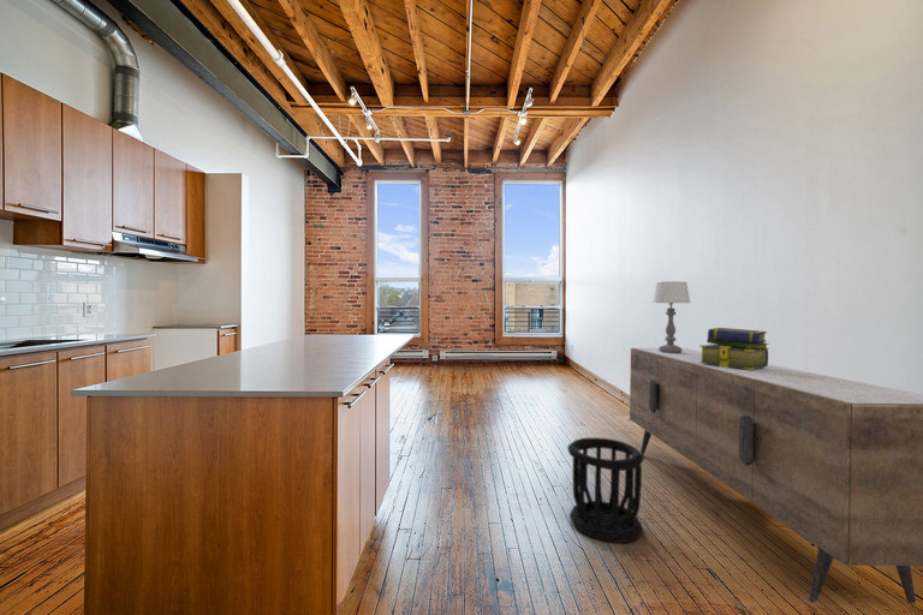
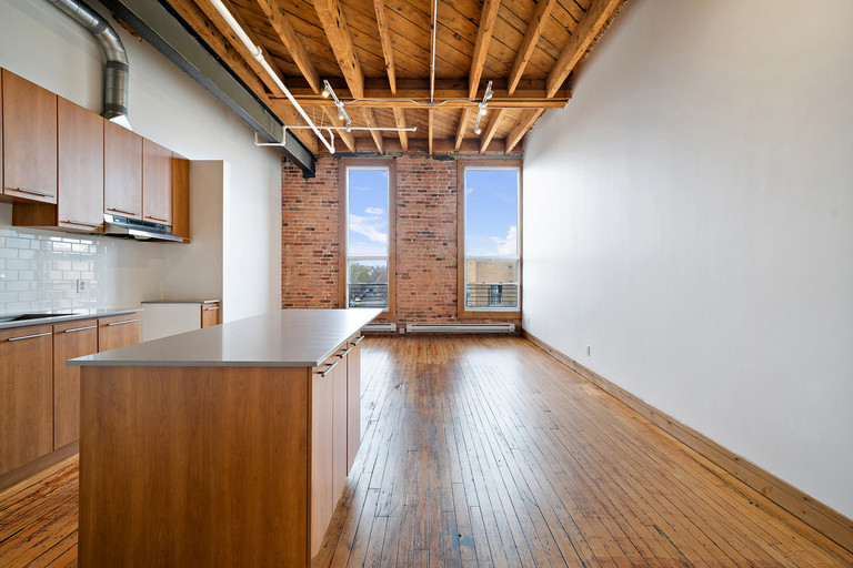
- sideboard (731, 435)
- wastebasket (600, 485)
- table lamp (671, 316)
- stack of books (736, 347)
